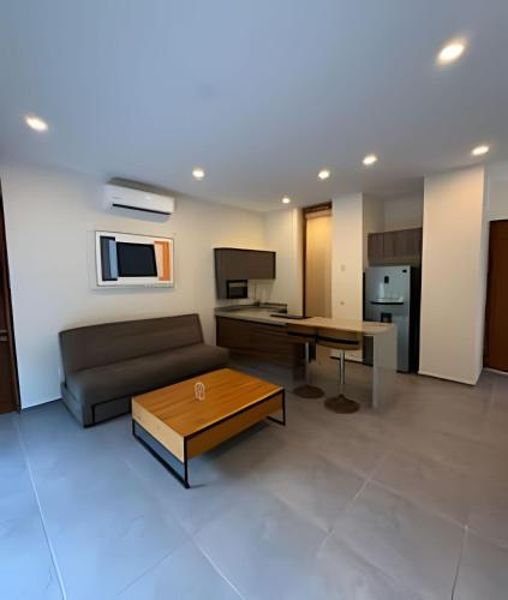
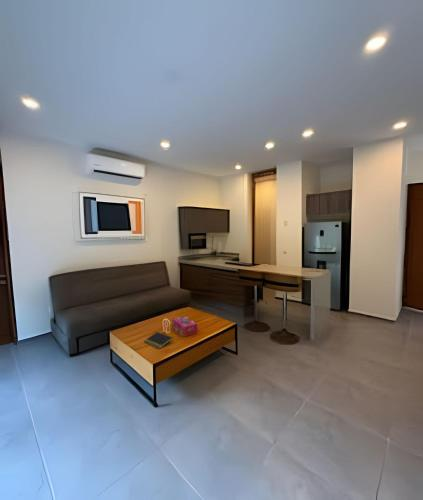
+ tissue box (184, 325)
+ notepad (158, 339)
